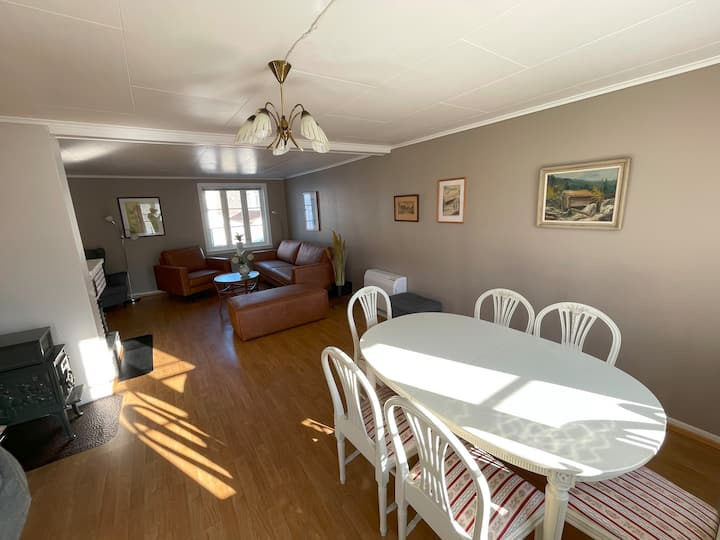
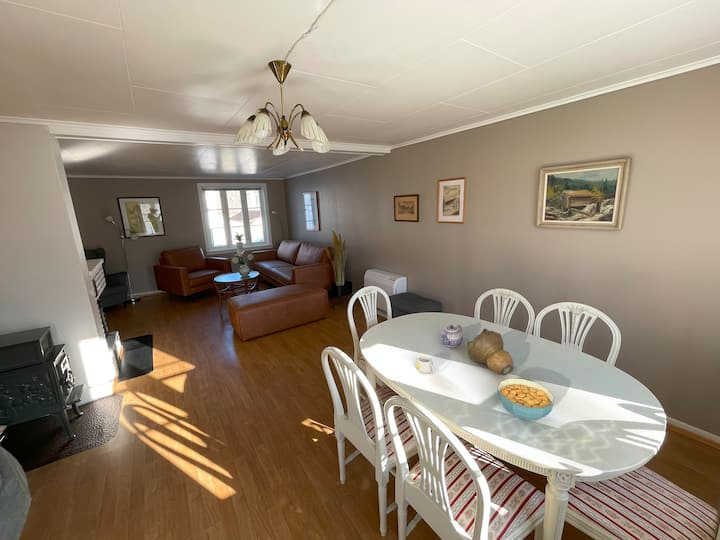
+ cereal bowl (524, 403)
+ mug (426, 365)
+ decorative bowl (491, 350)
+ teapot (451, 334)
